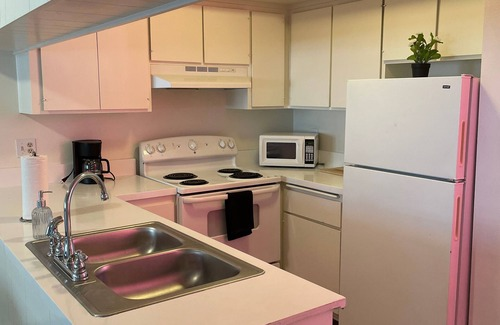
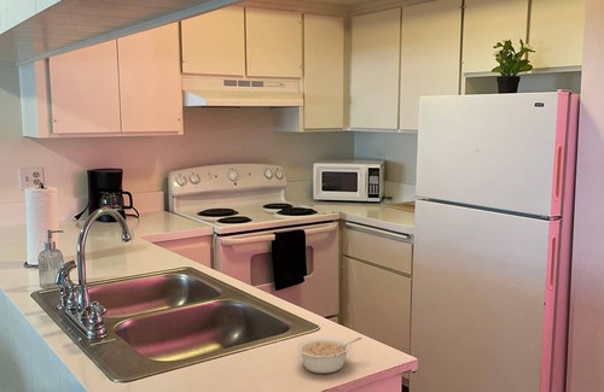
+ legume (325, 353)
